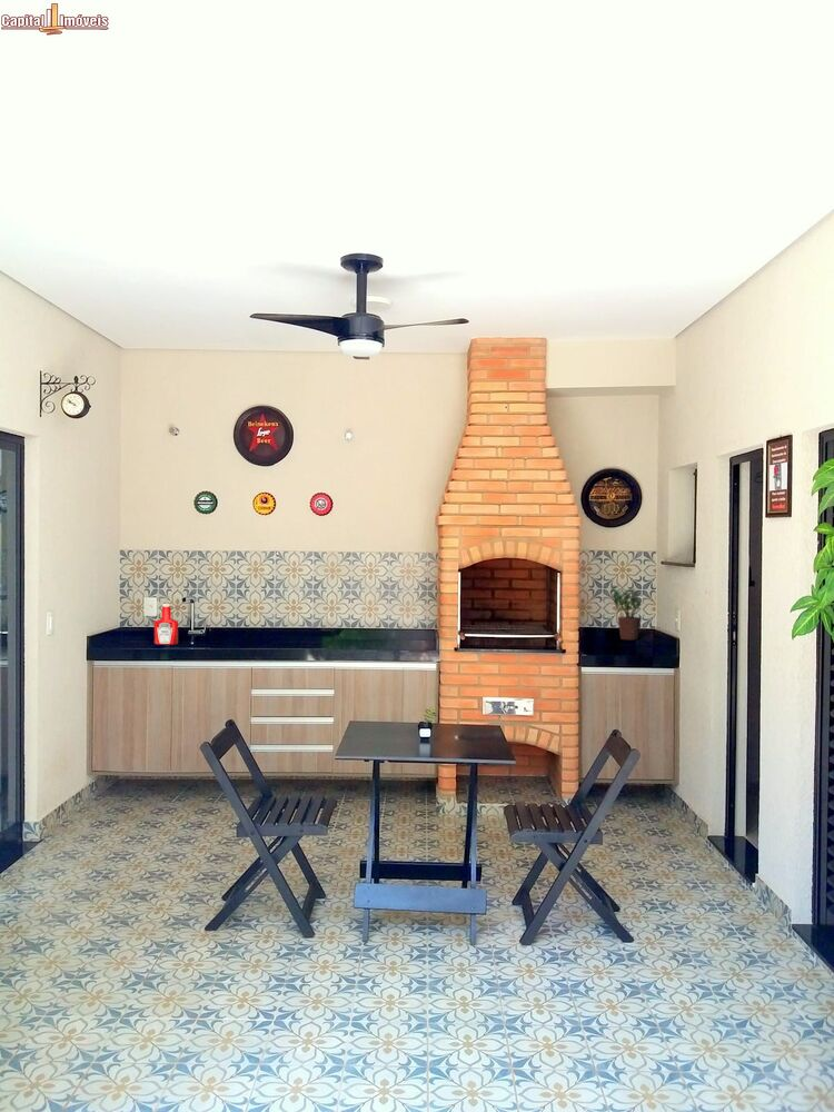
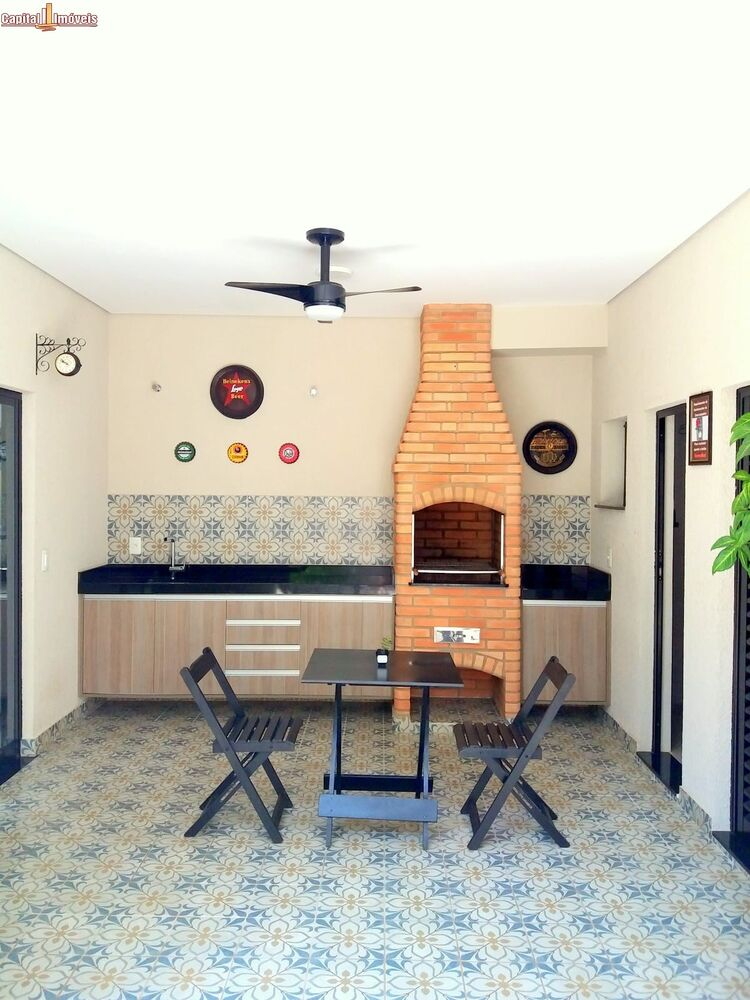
- soap bottle (166, 623)
- potted plant (628, 612)
